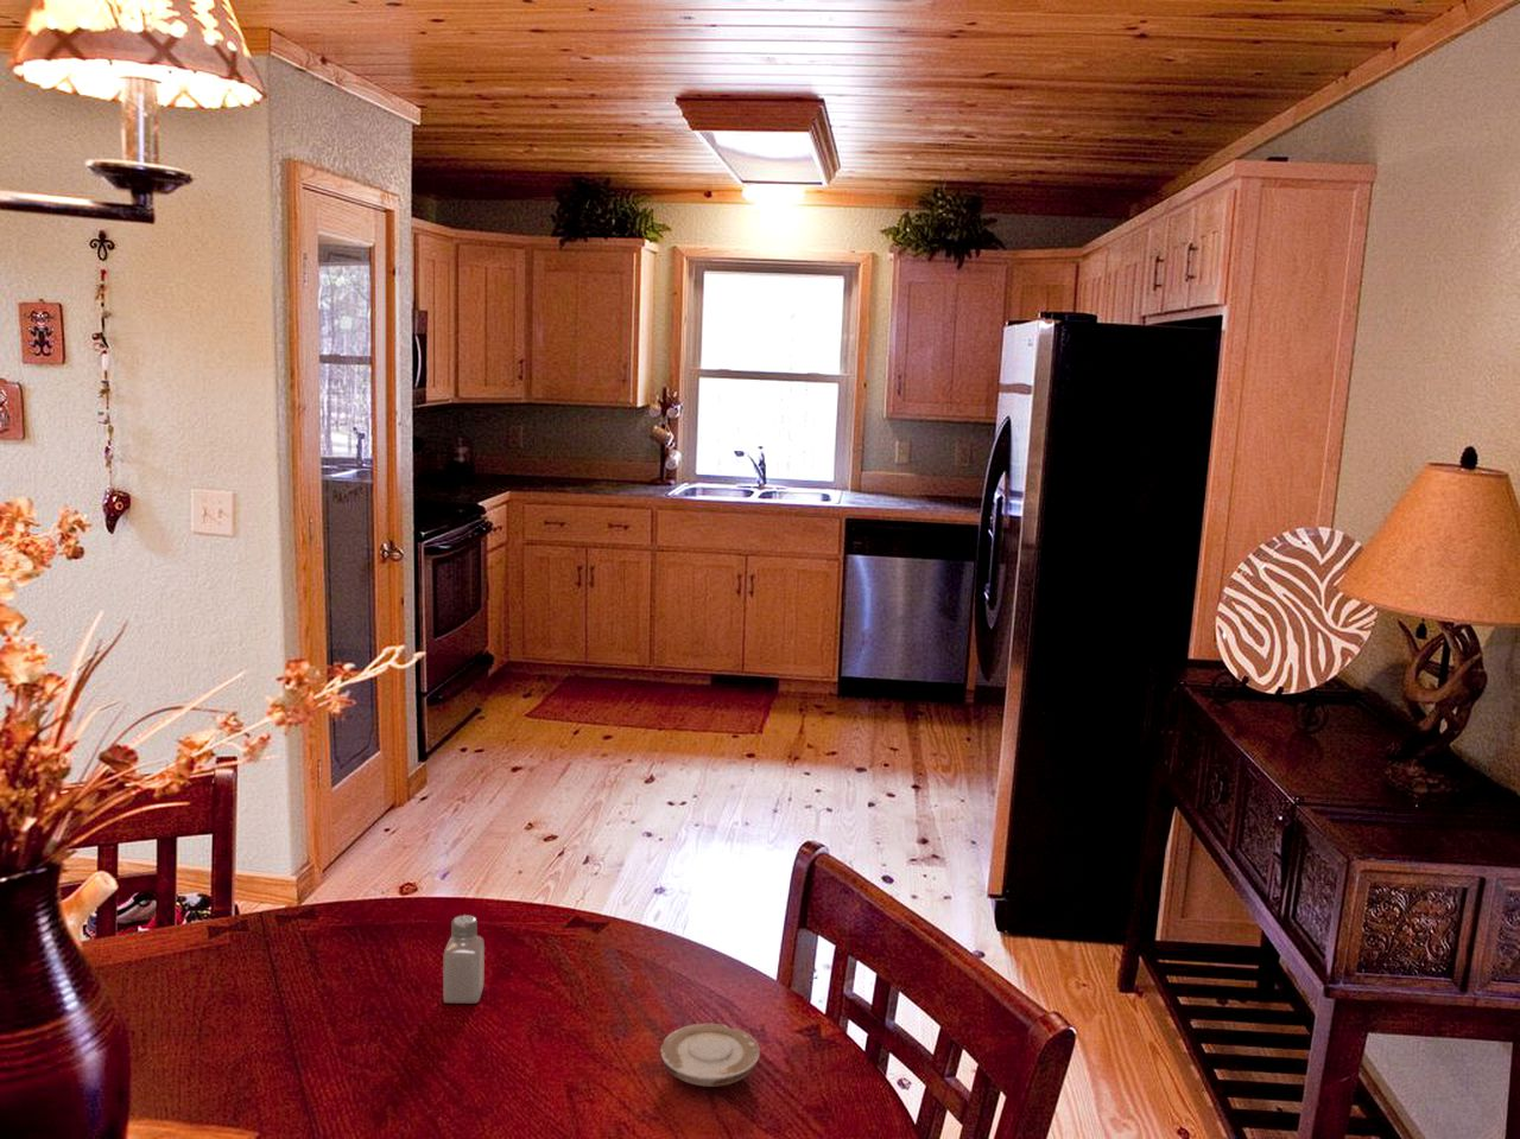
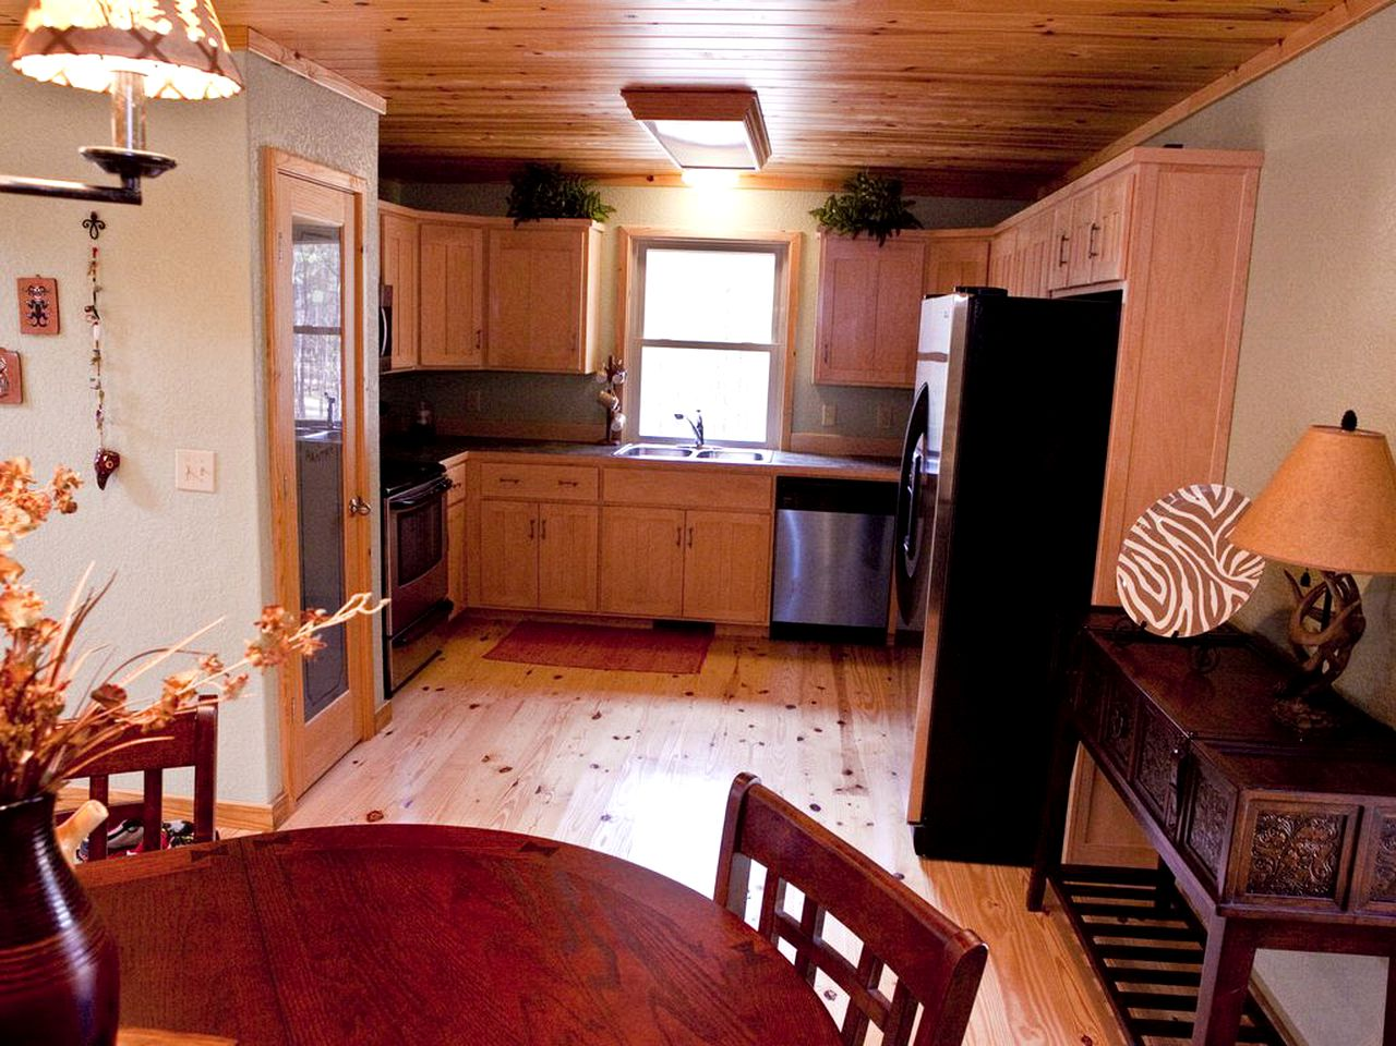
- plate (709, 1059)
- saltshaker (463, 956)
